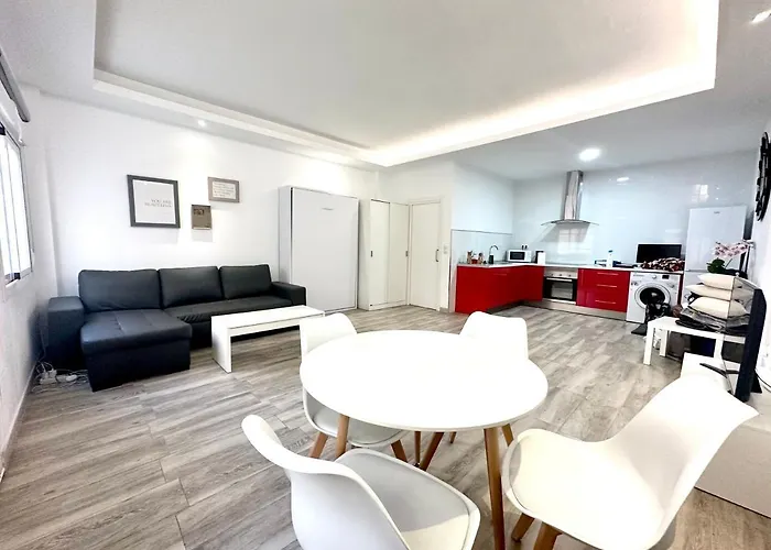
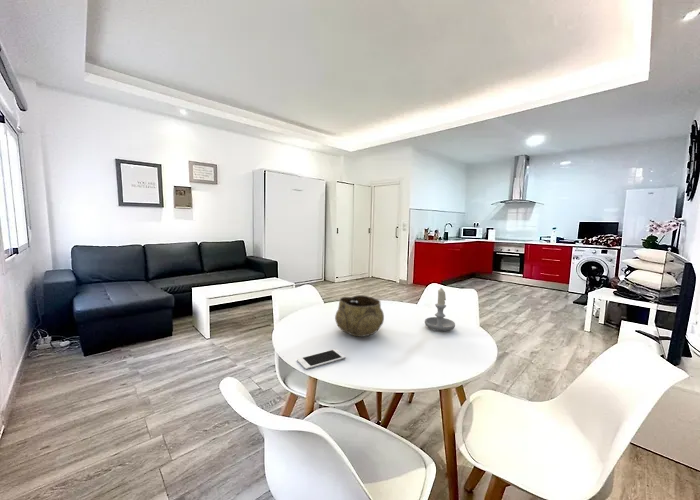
+ decorative bowl (359, 316)
+ cell phone (321, 358)
+ candle (440, 308)
